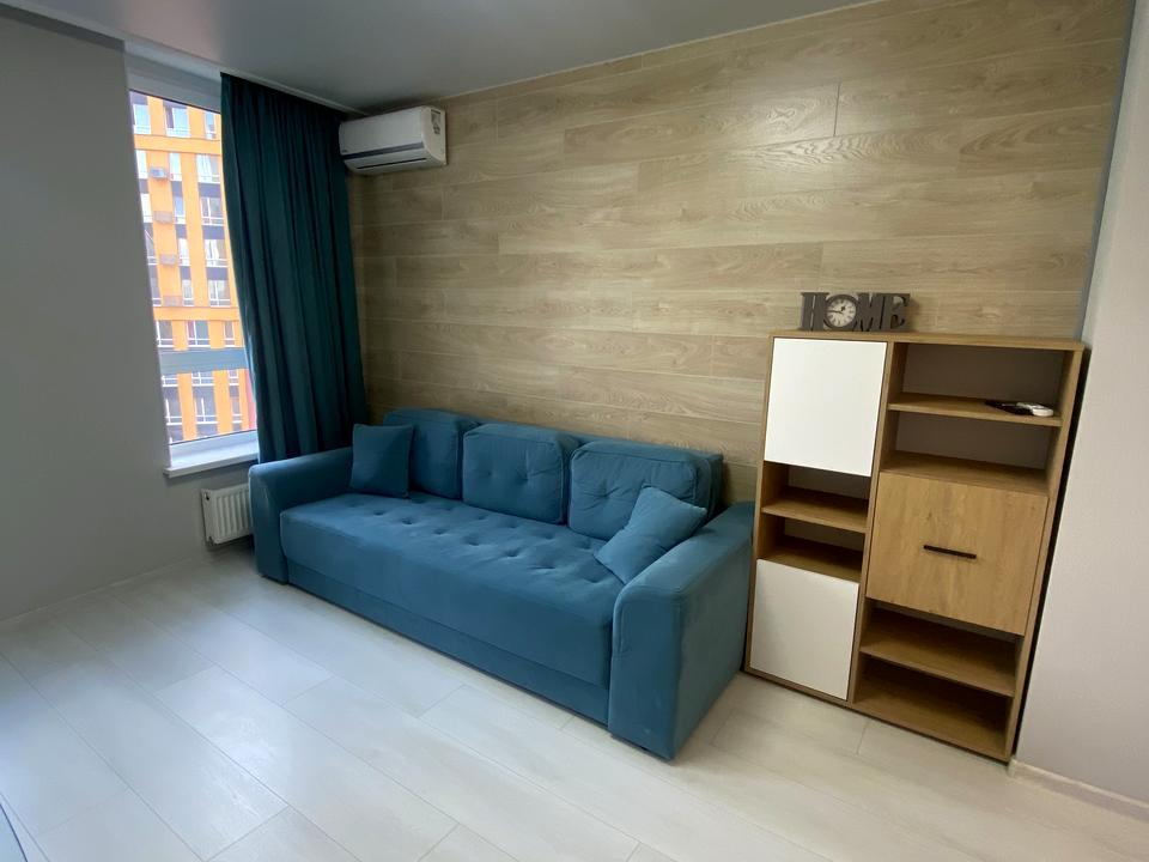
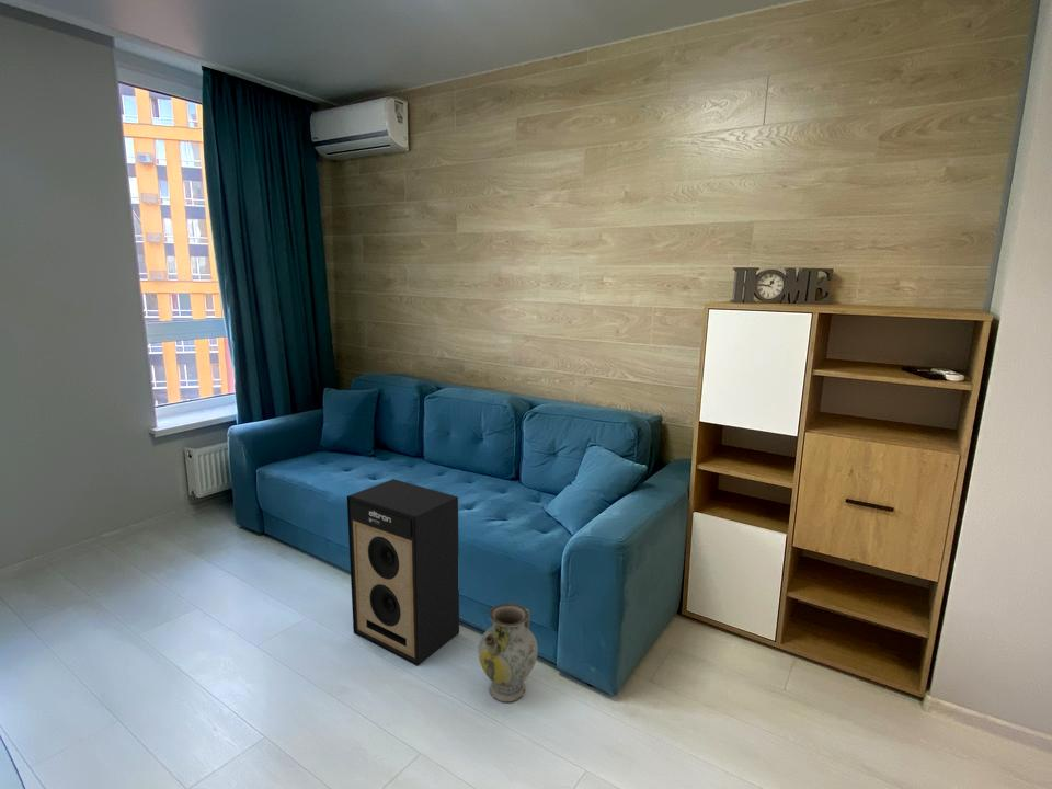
+ ceramic jug (505, 654)
+ speaker (404, 565)
